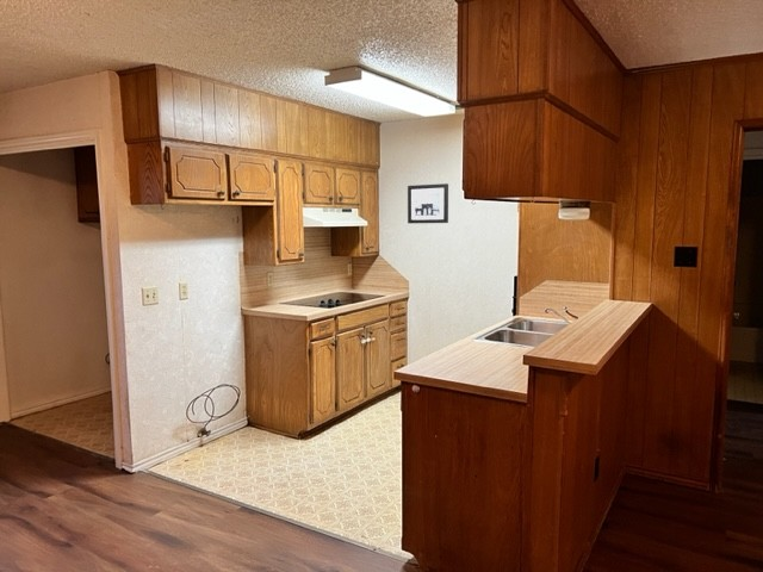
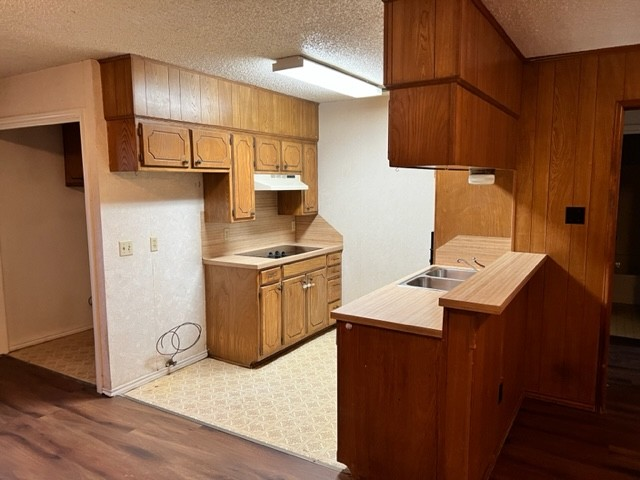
- wall art (427, 204)
